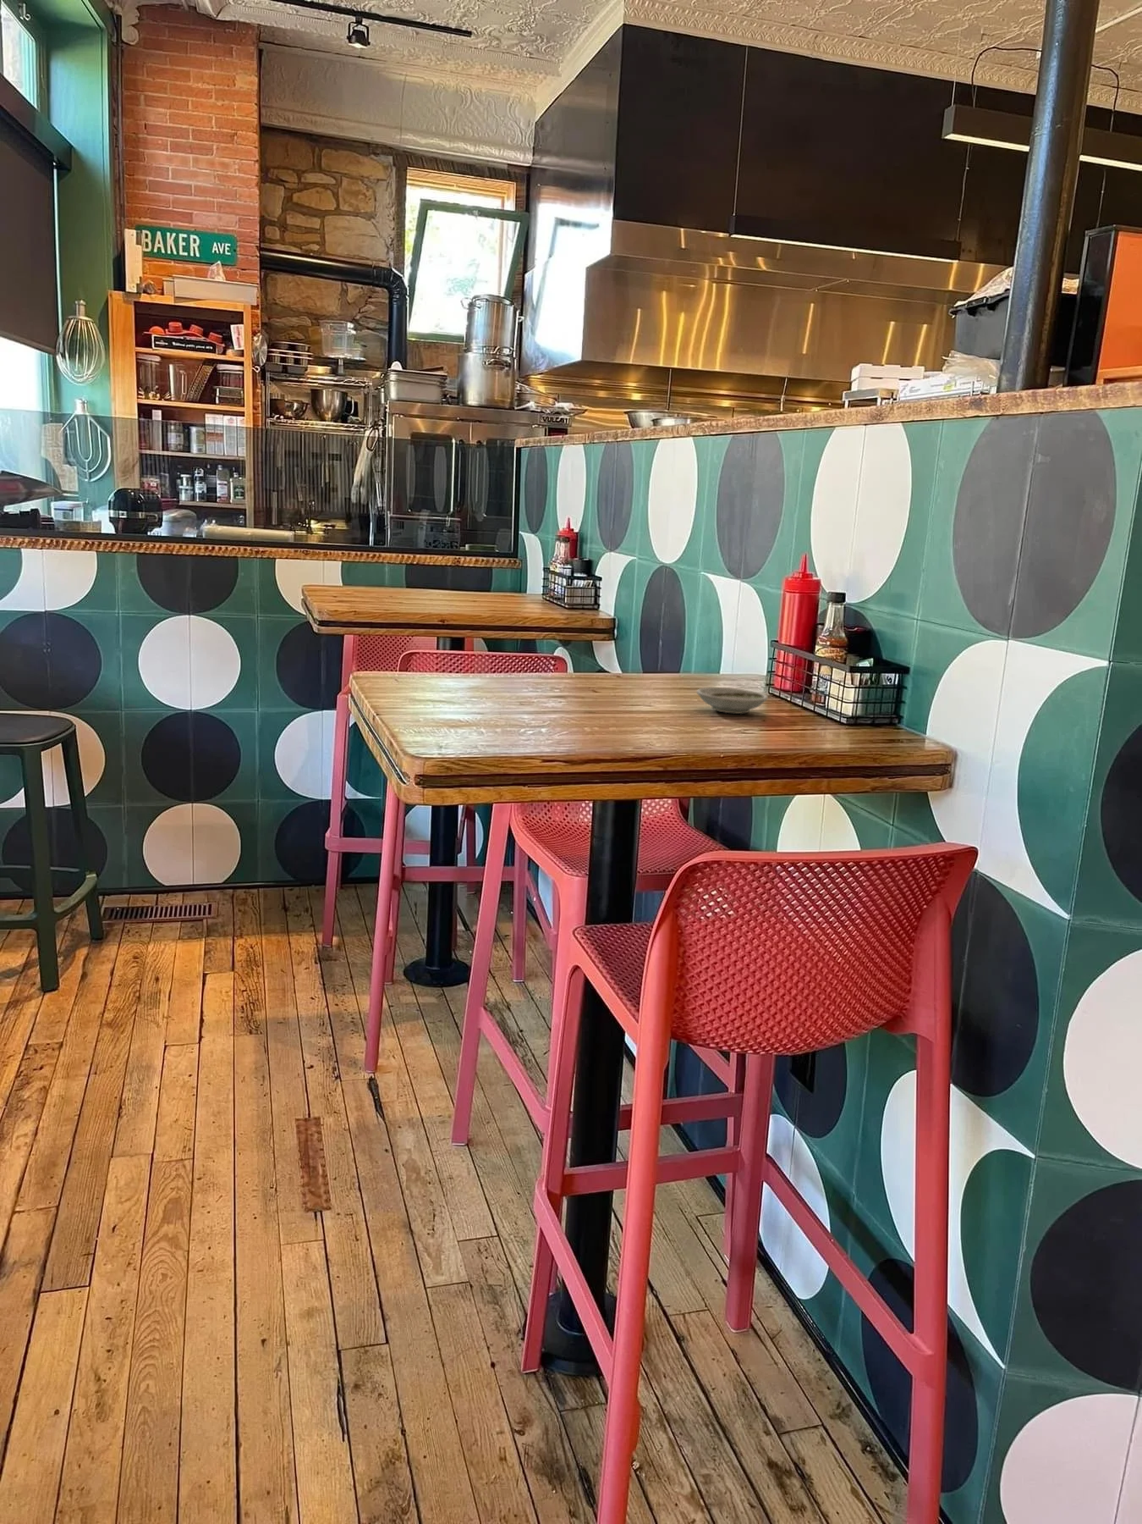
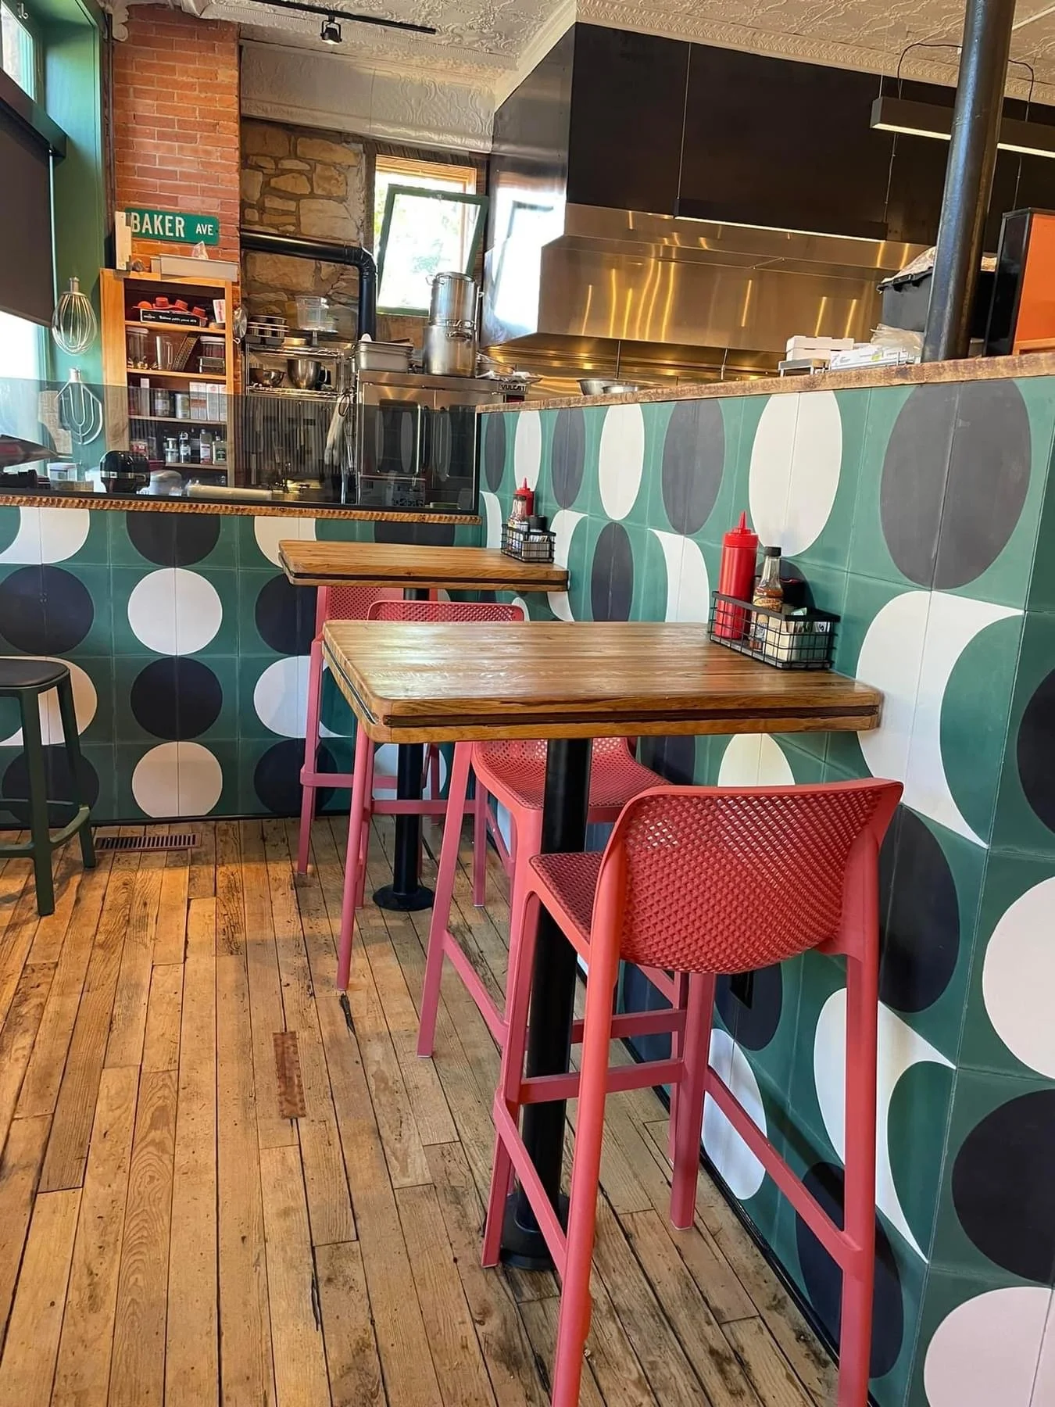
- saucer (731, 701)
